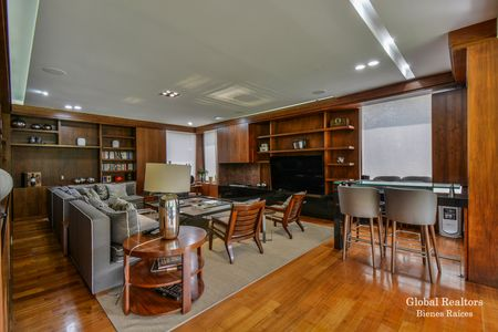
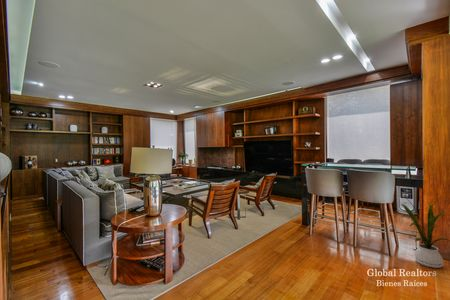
+ house plant (424, 229)
